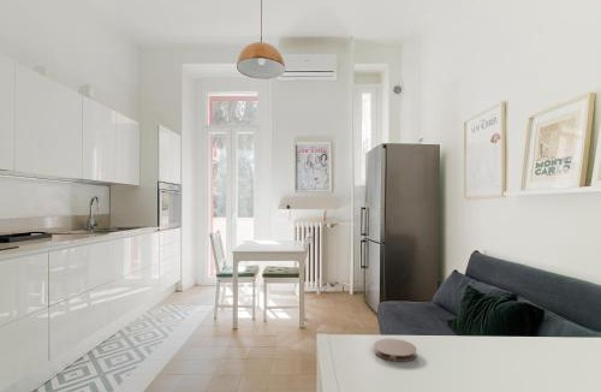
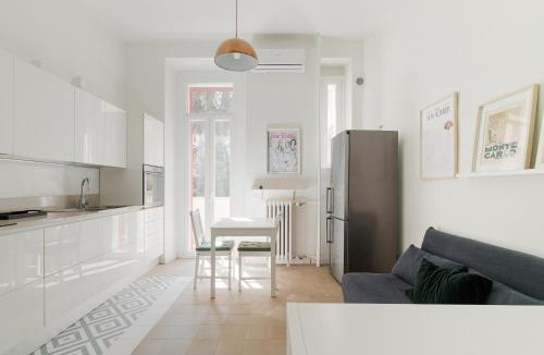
- coaster (394, 349)
